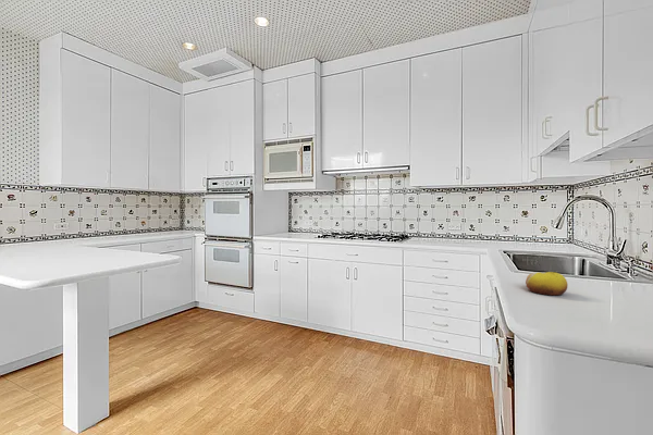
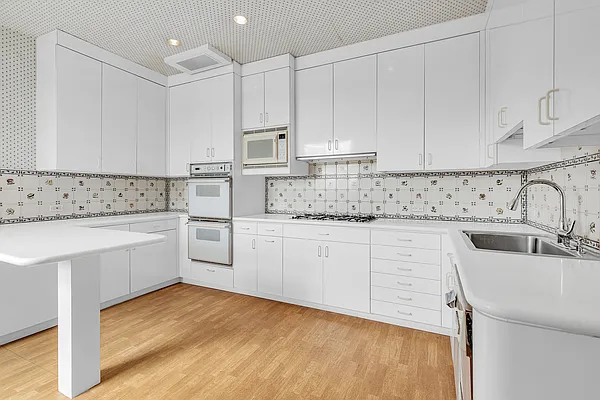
- fruit (545, 281)
